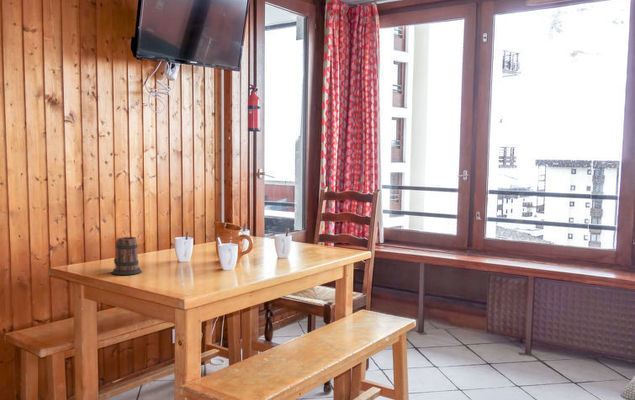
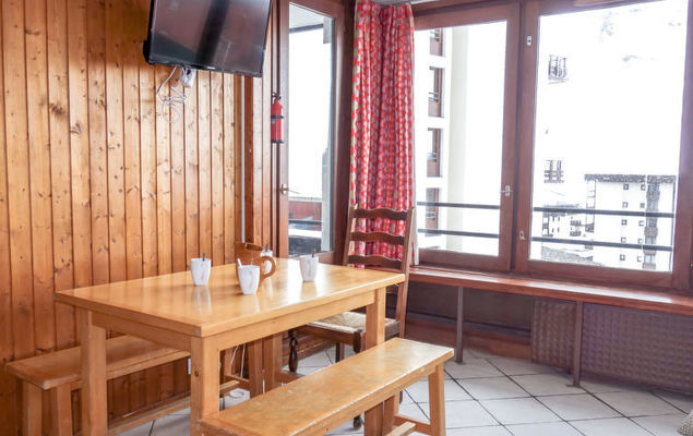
- mug (124, 254)
